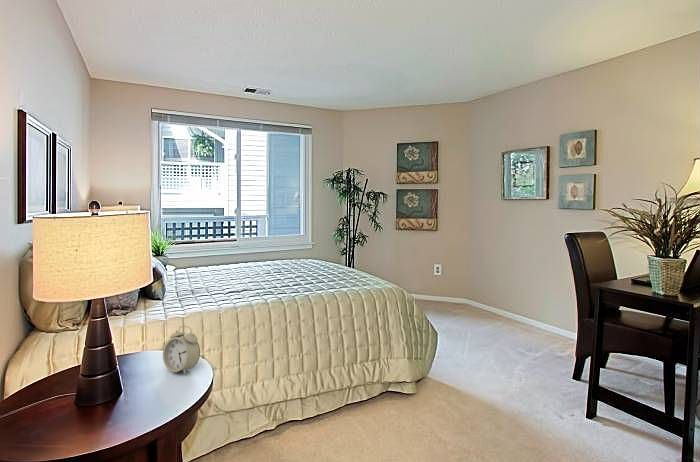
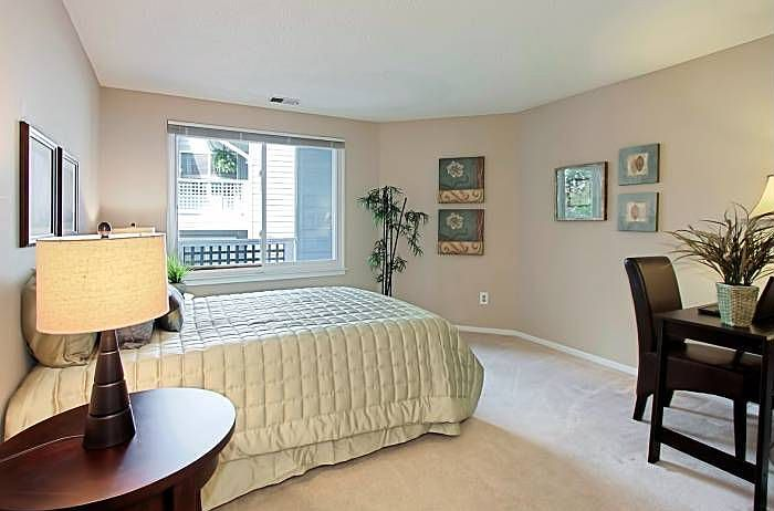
- alarm clock (181, 348)
